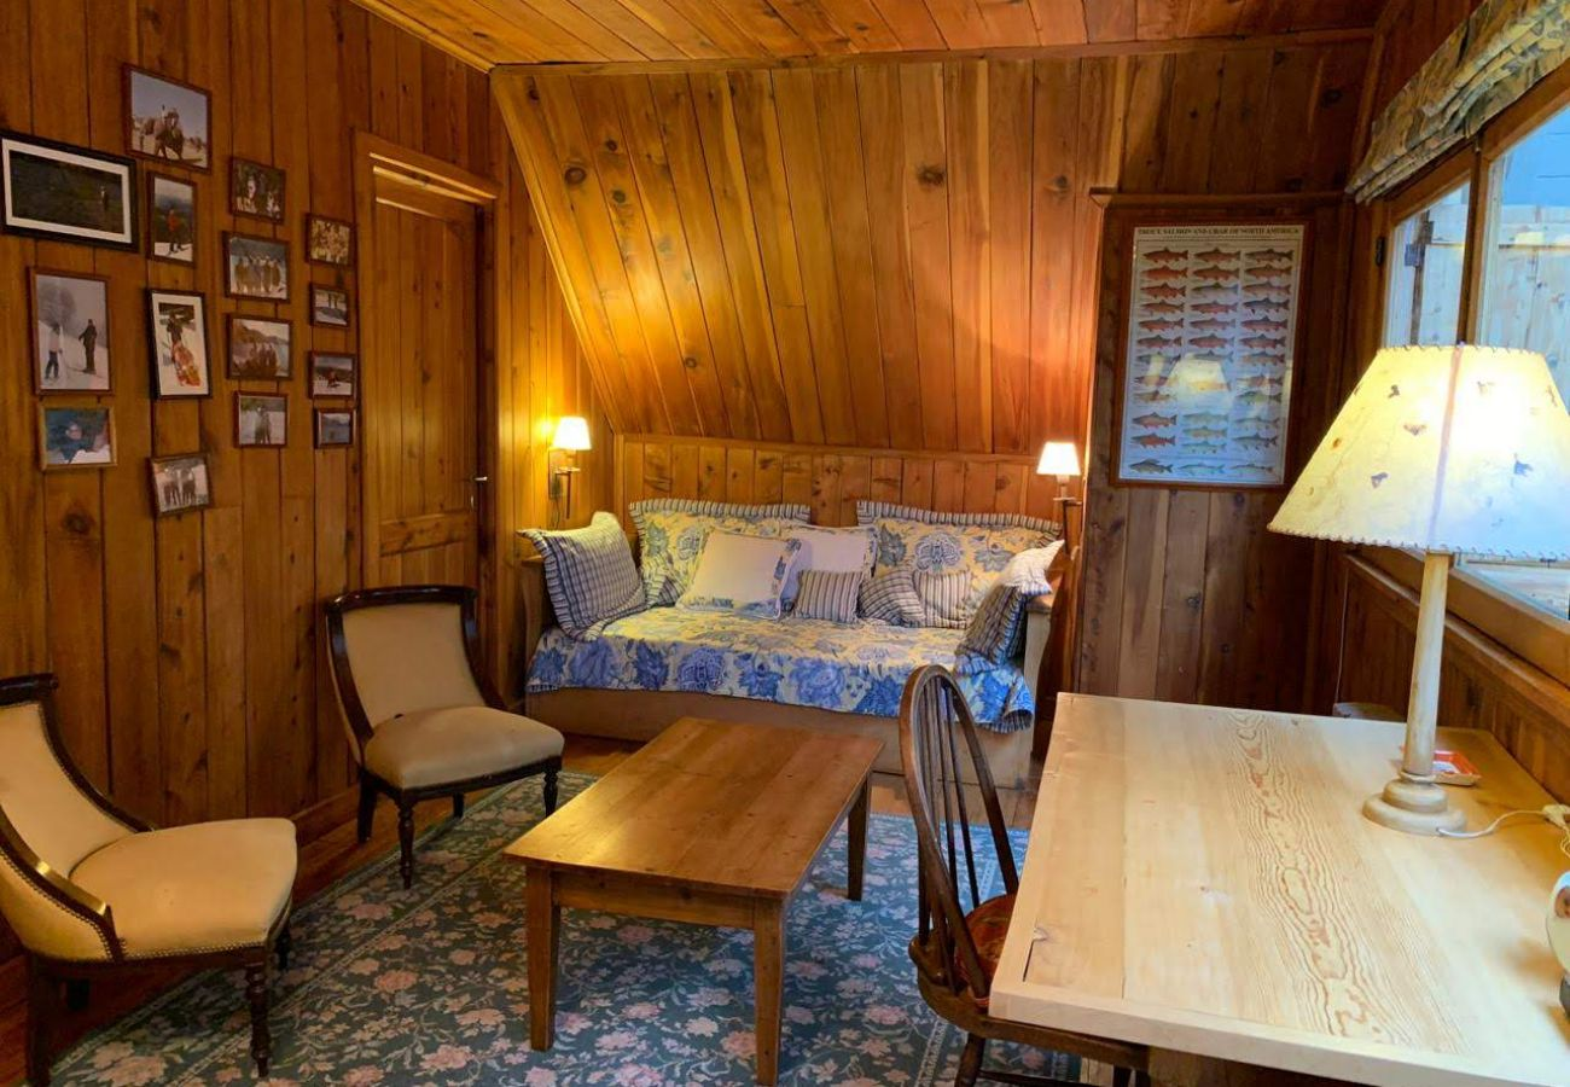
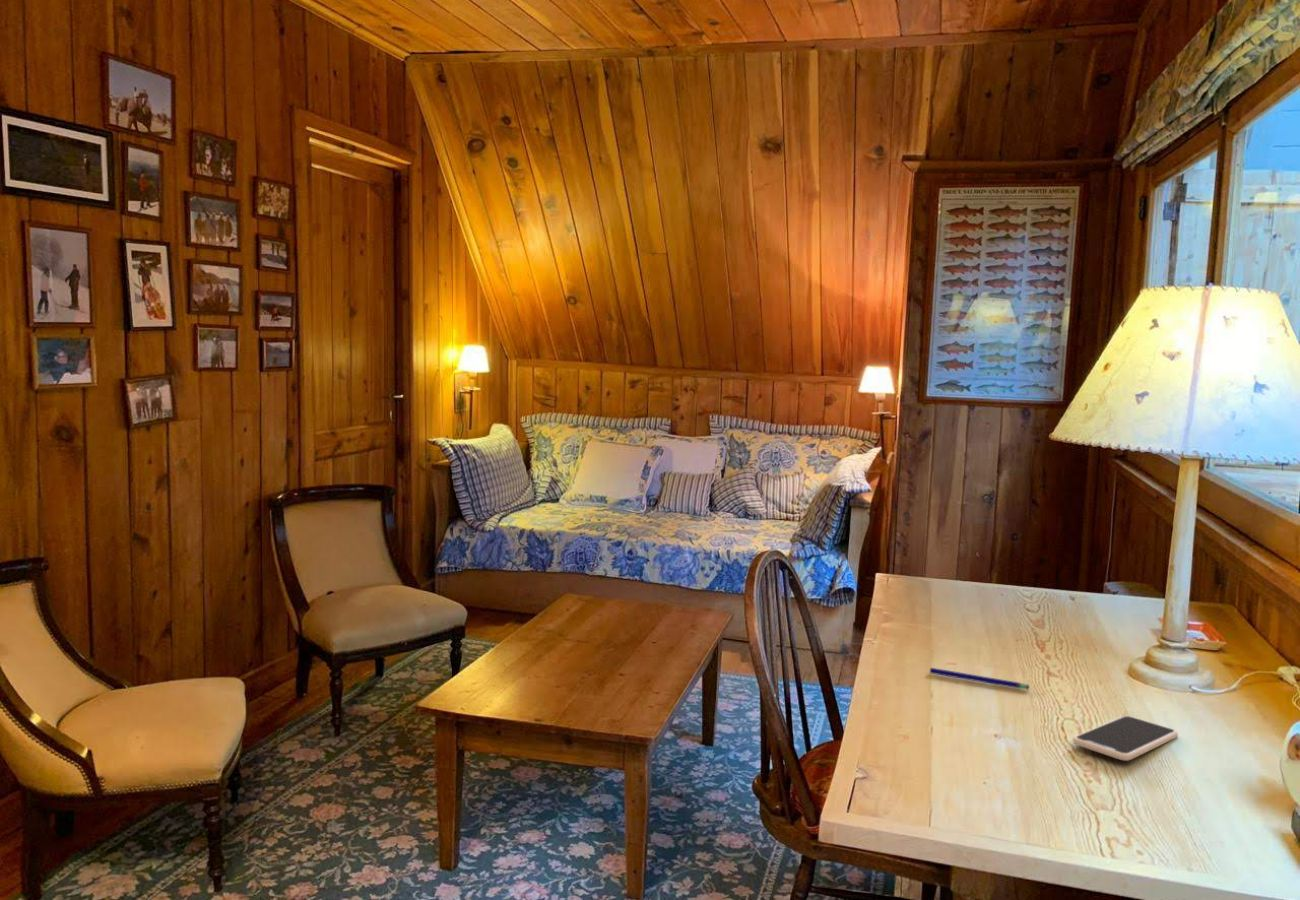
+ pen (978, 678)
+ smartphone (1125, 736)
